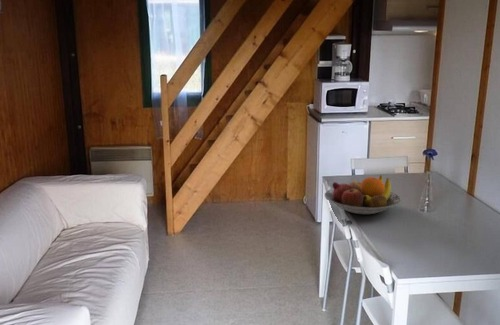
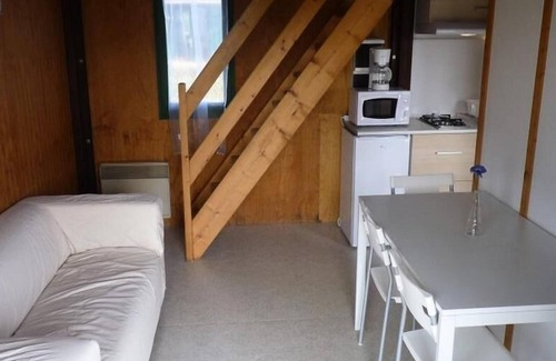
- fruit bowl (362, 193)
